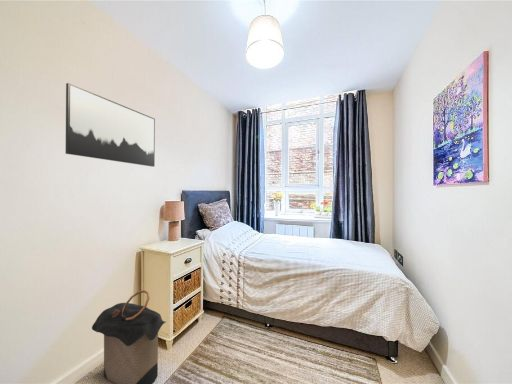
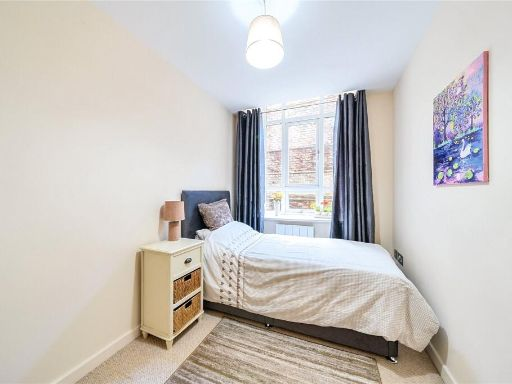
- laundry hamper (128, 334)
- wall art (118, 132)
